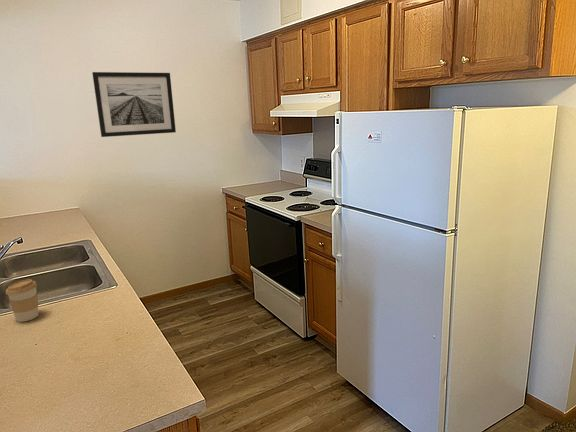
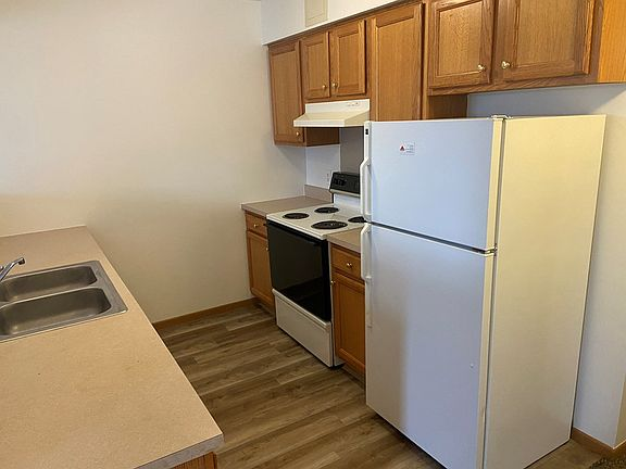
- coffee cup (23, 299)
- wall art (136, 104)
